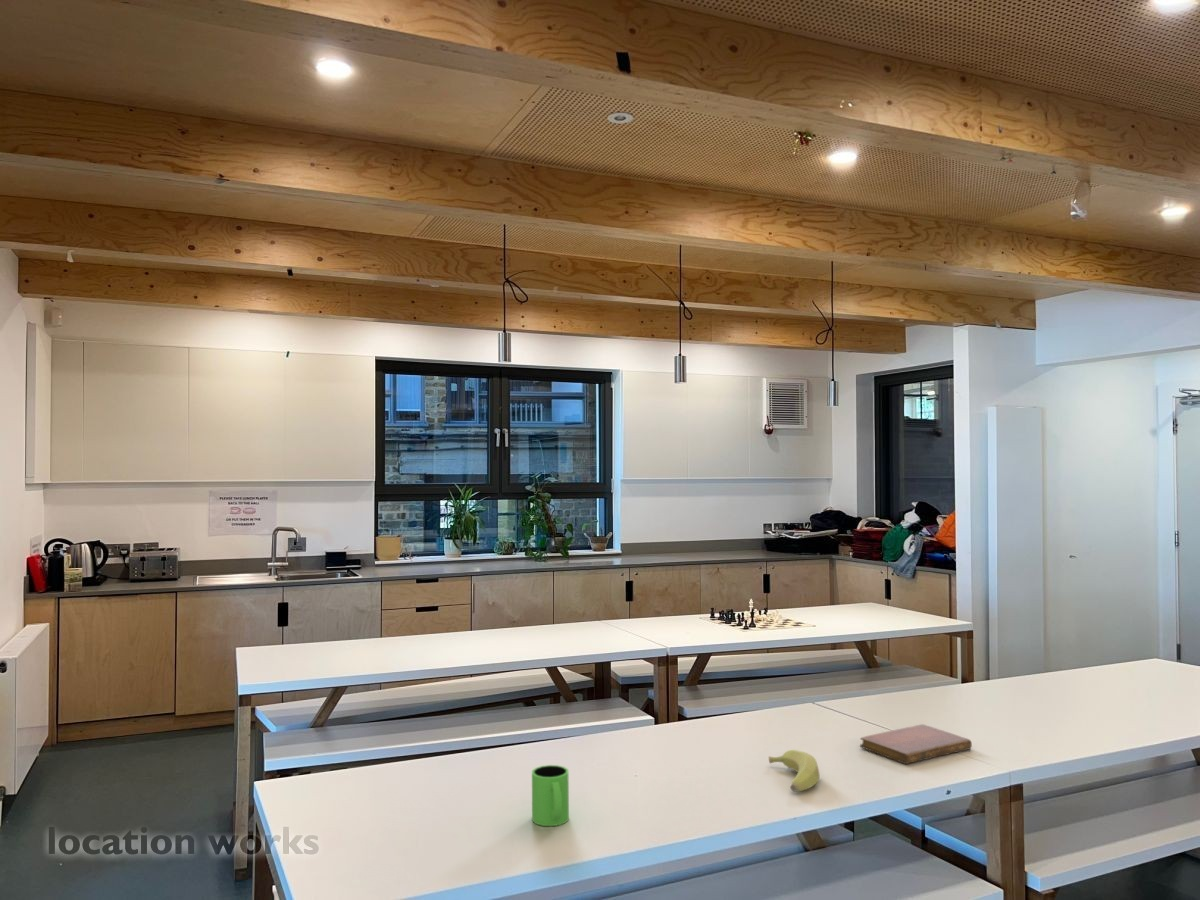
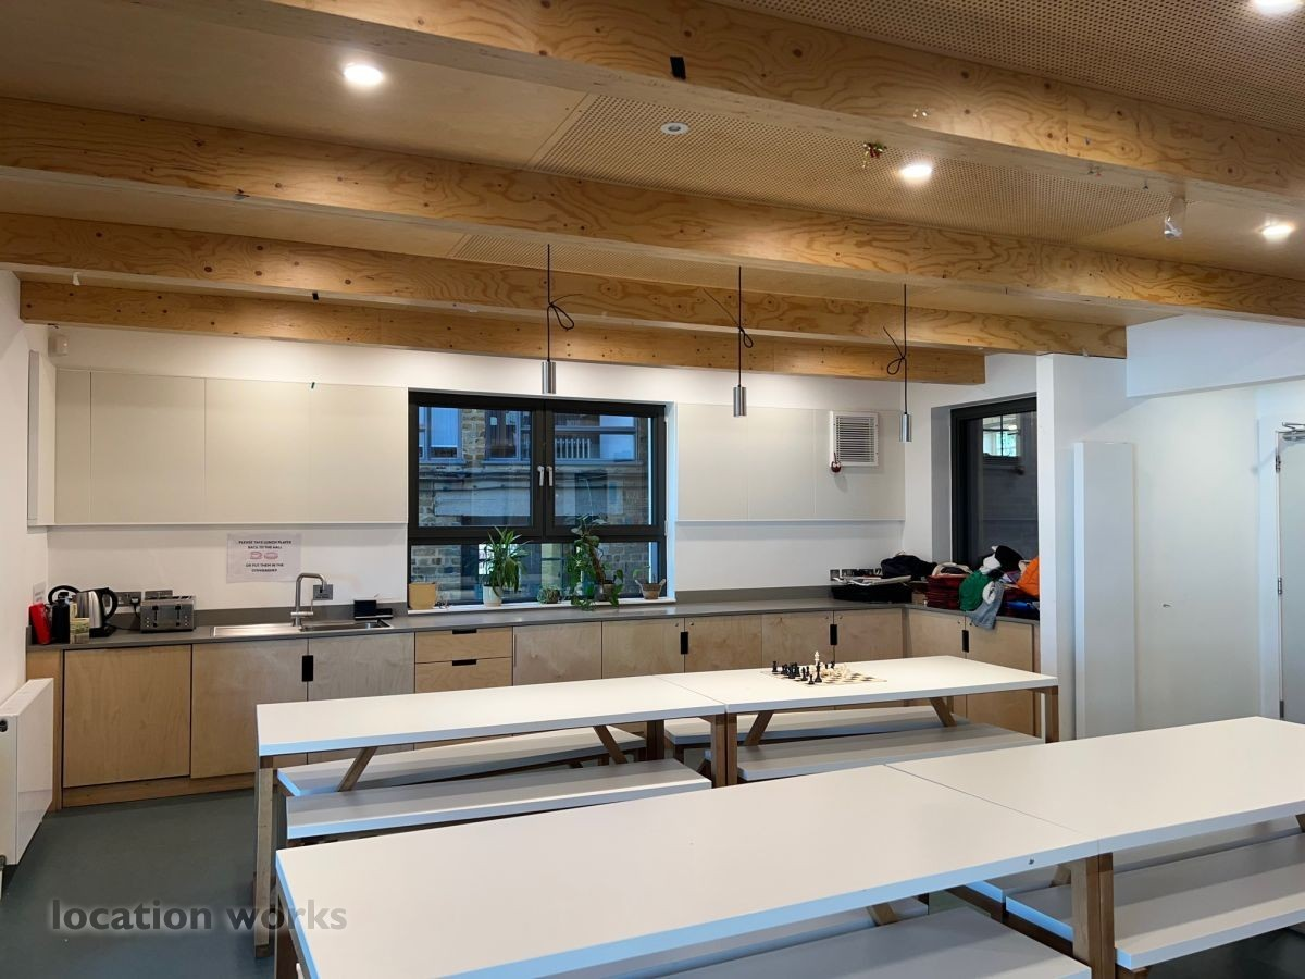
- banana (790, 765)
- mug (552, 798)
- notebook (915, 743)
